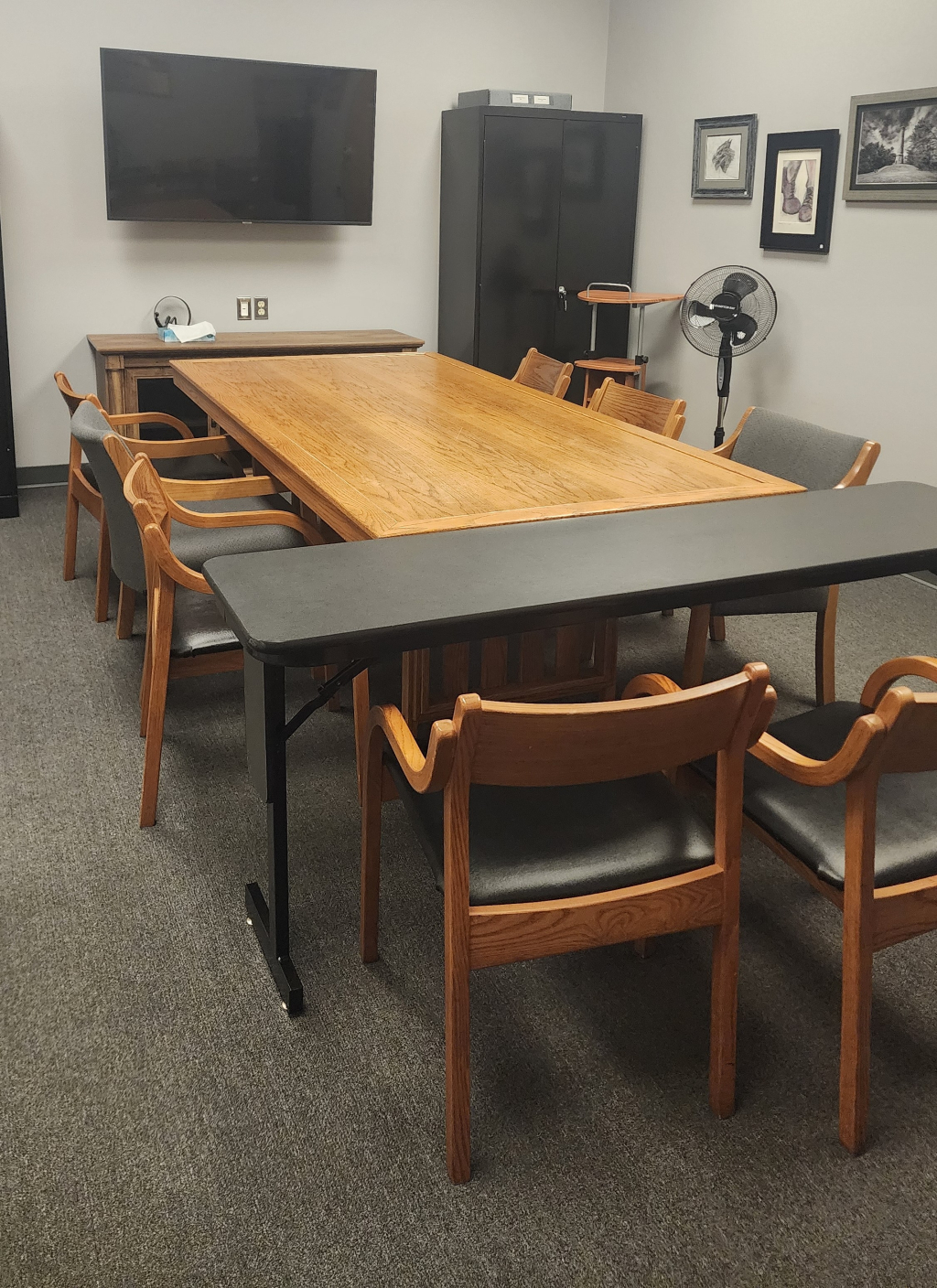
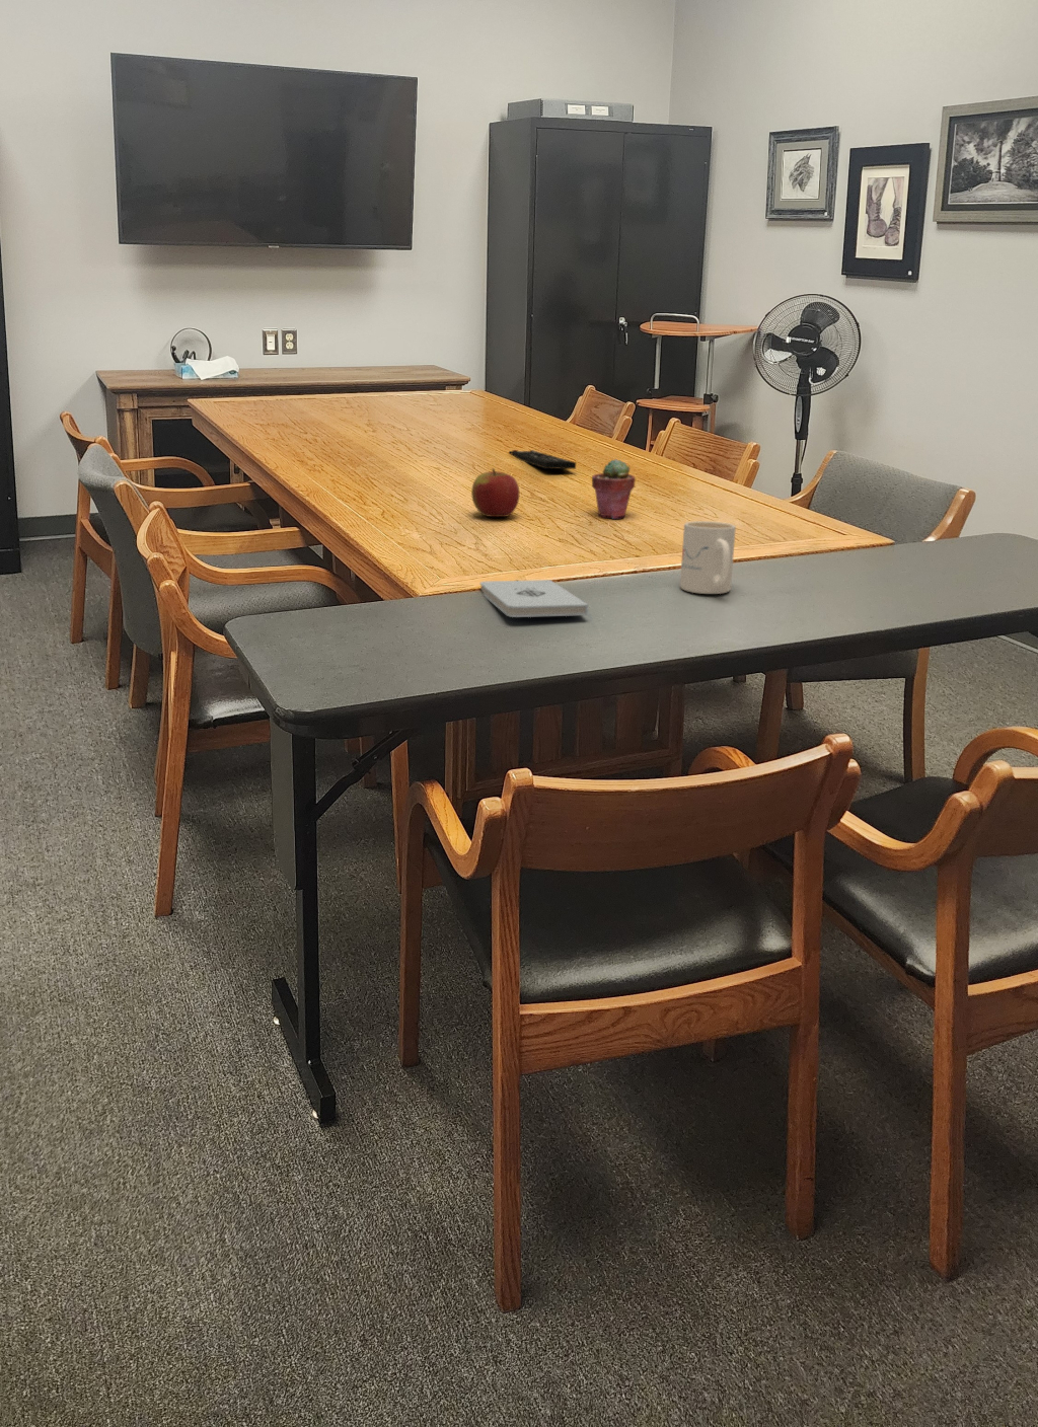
+ apple (495, 492)
+ mug (711, 558)
+ remote control (541, 458)
+ notepad (531, 597)
+ potted succulent (613, 487)
